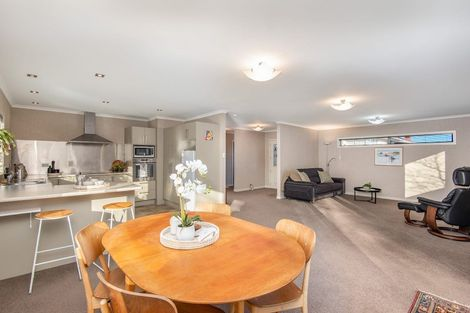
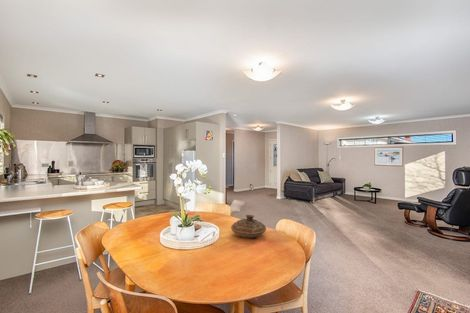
+ decorative bowl (248, 225)
